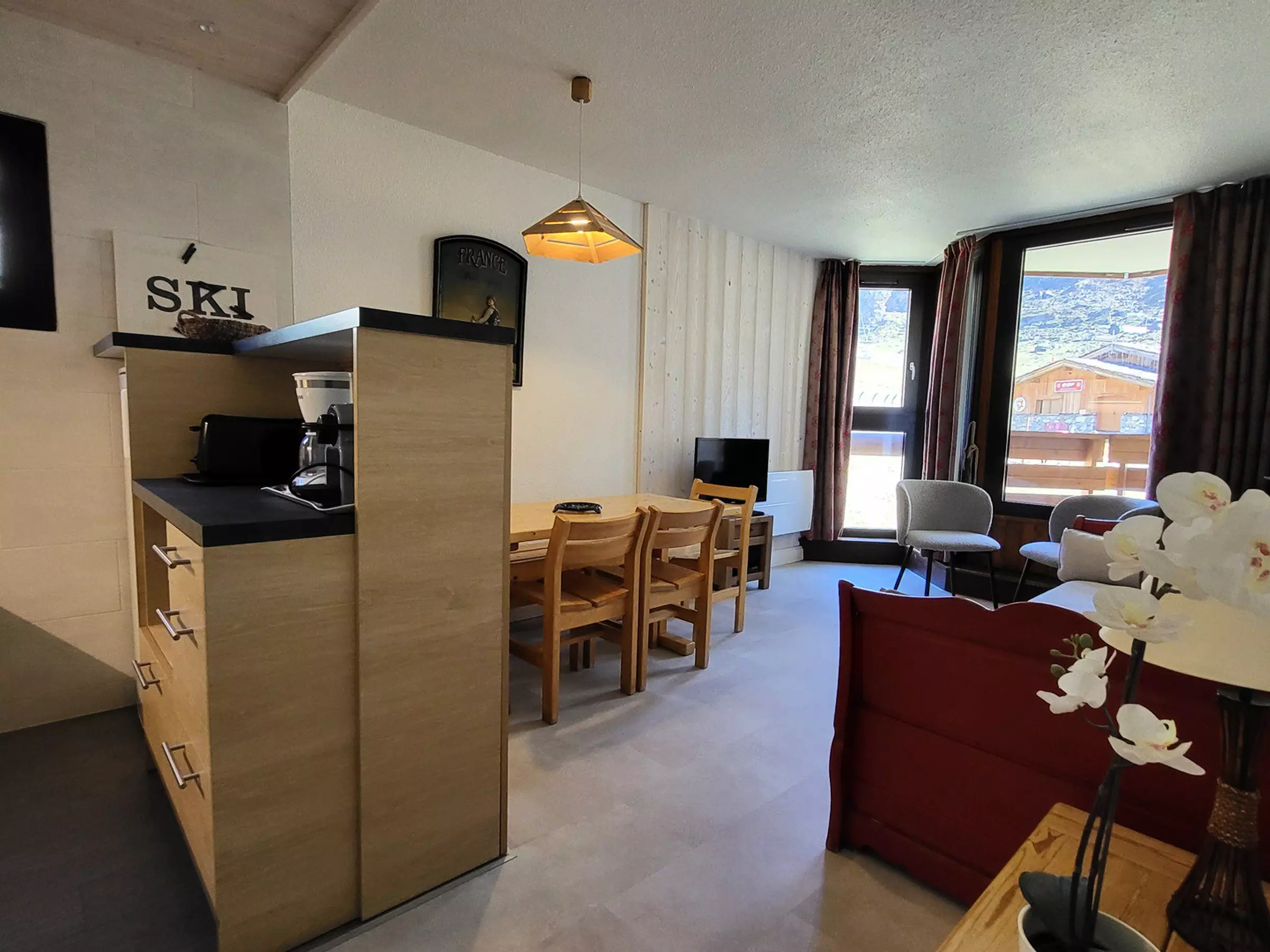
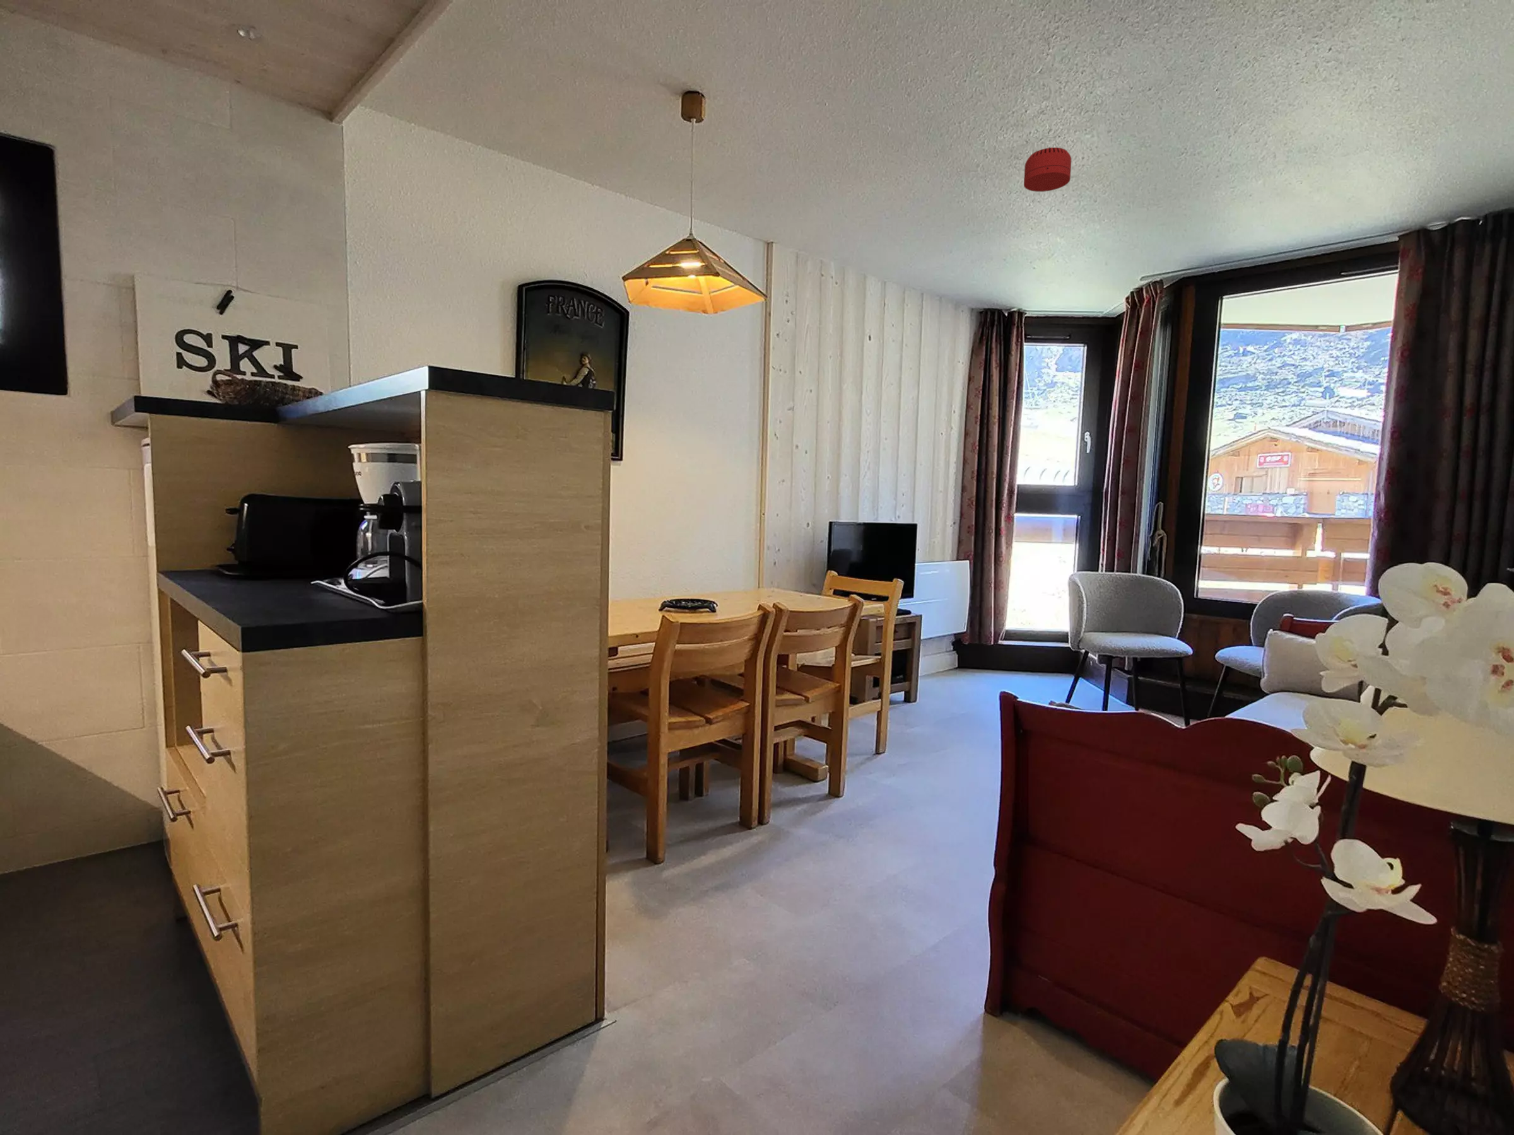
+ smoke detector (1047, 168)
